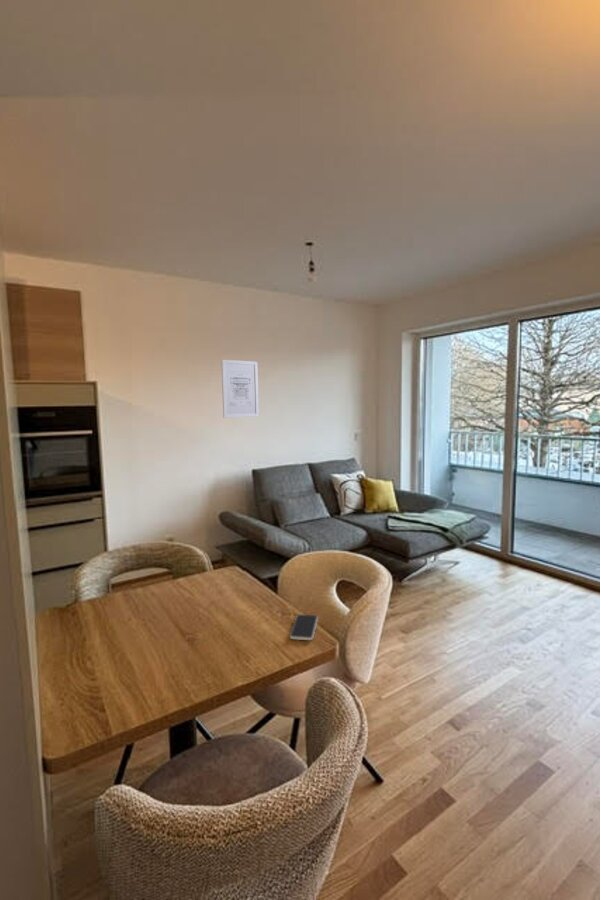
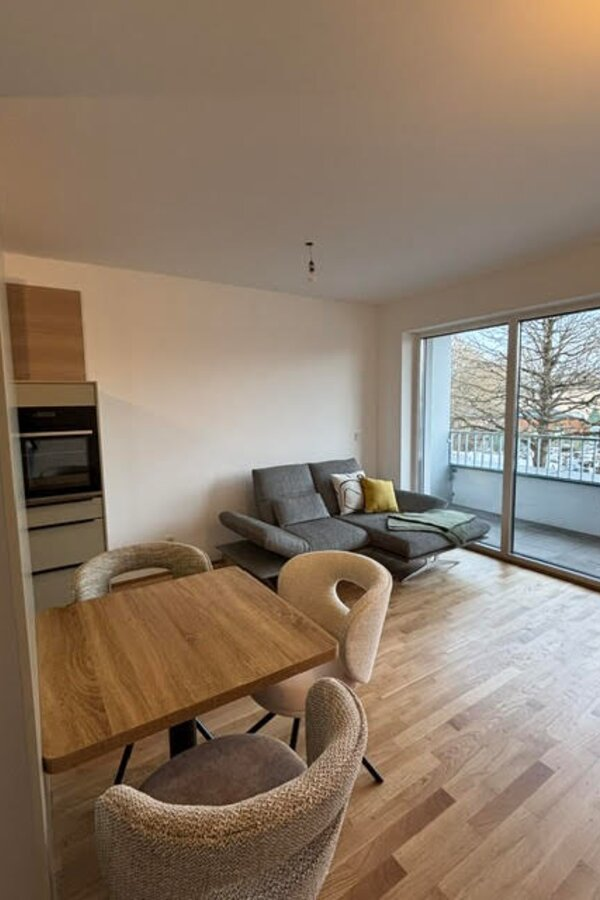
- smartphone (304, 626)
- wall art (240, 389)
